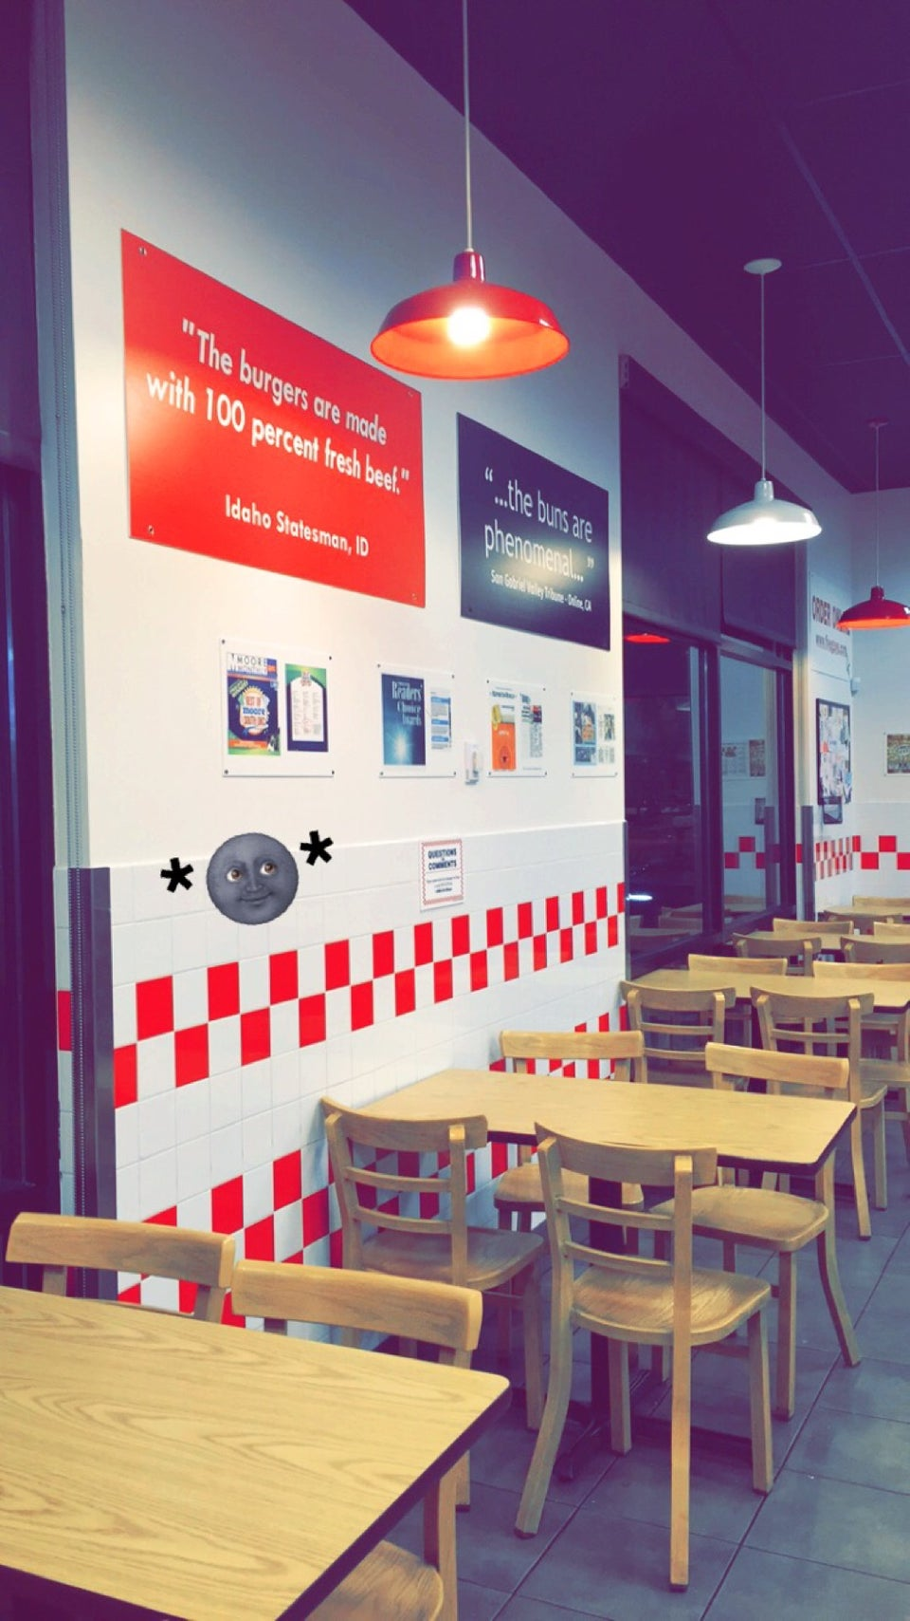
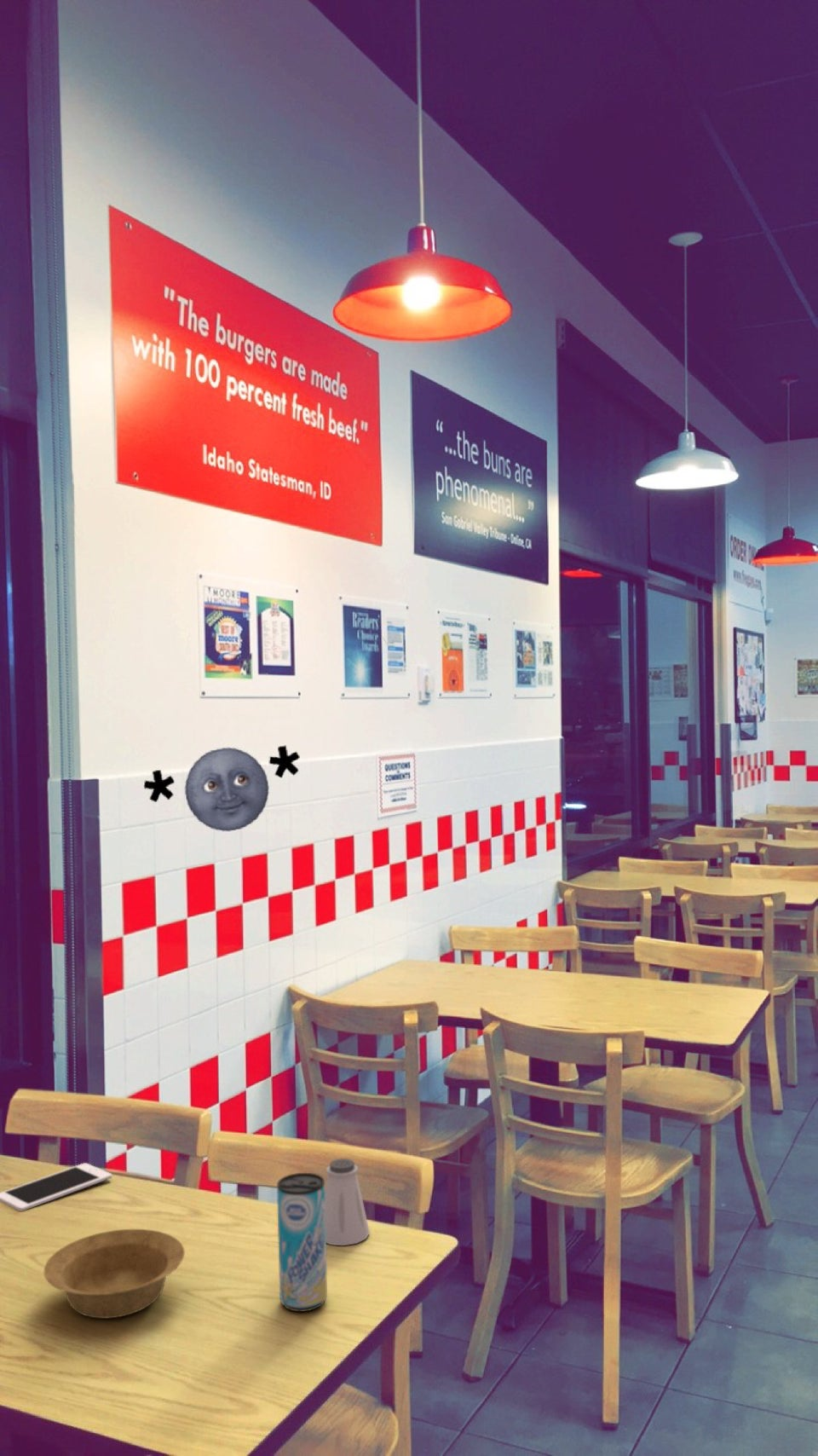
+ beverage can (302, 1241)
+ bowl (115, 1279)
+ saltshaker (343, 1198)
+ cell phone (55, 1186)
